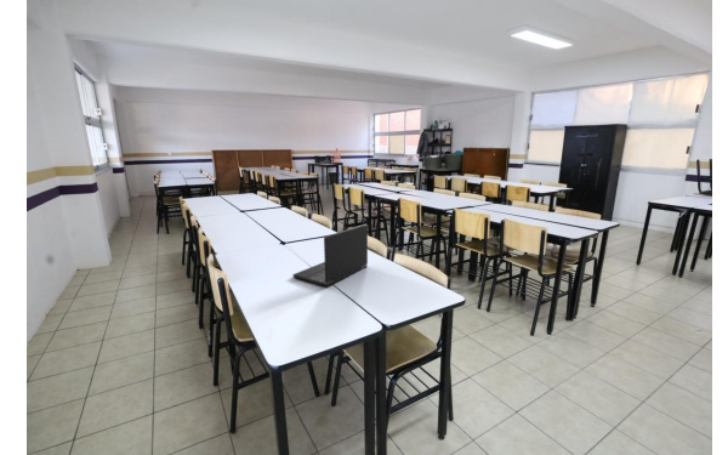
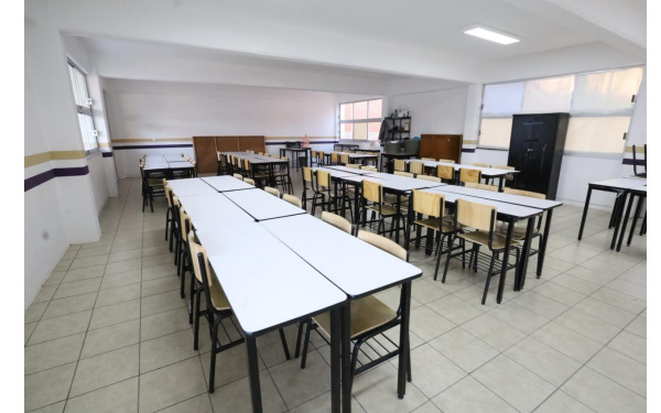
- laptop (331, 250)
